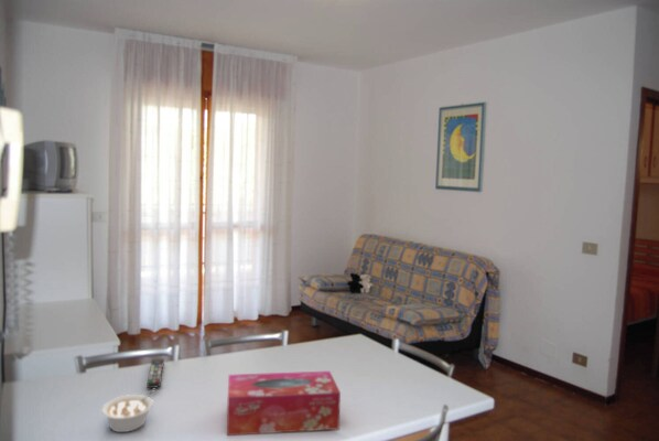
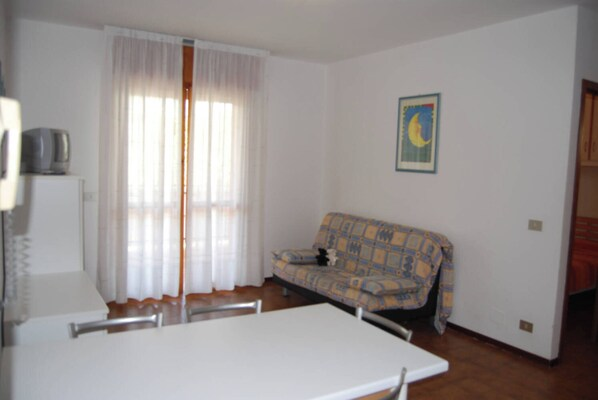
- remote control (155, 372)
- legume (128, 411)
- tissue box (281, 400)
